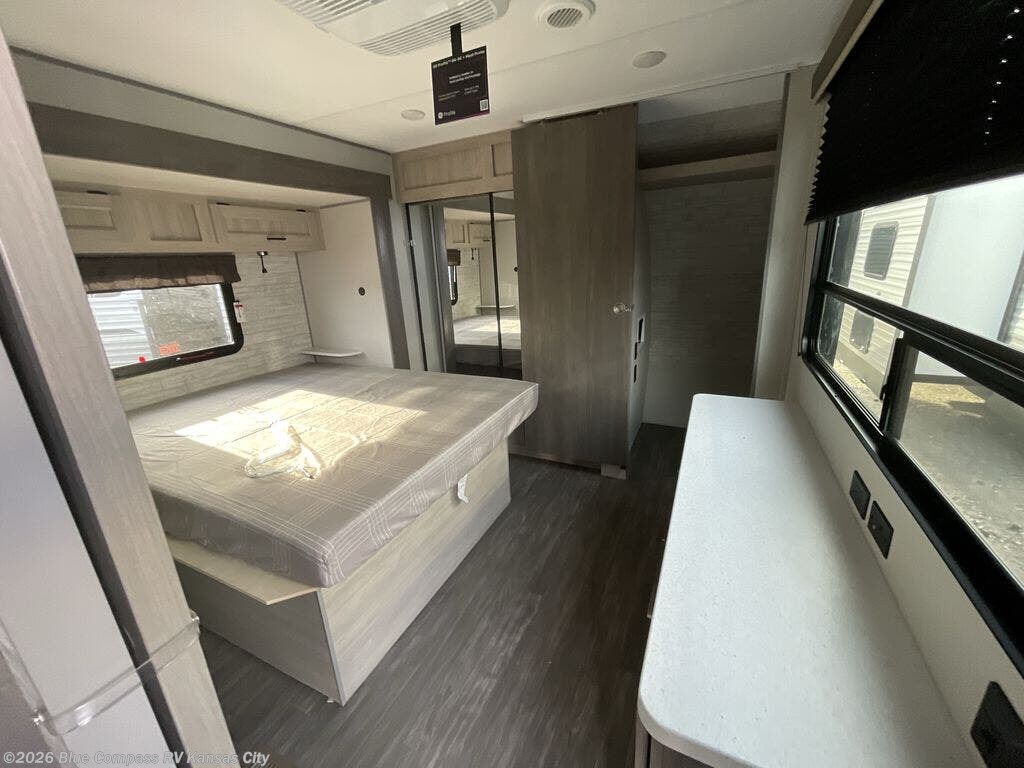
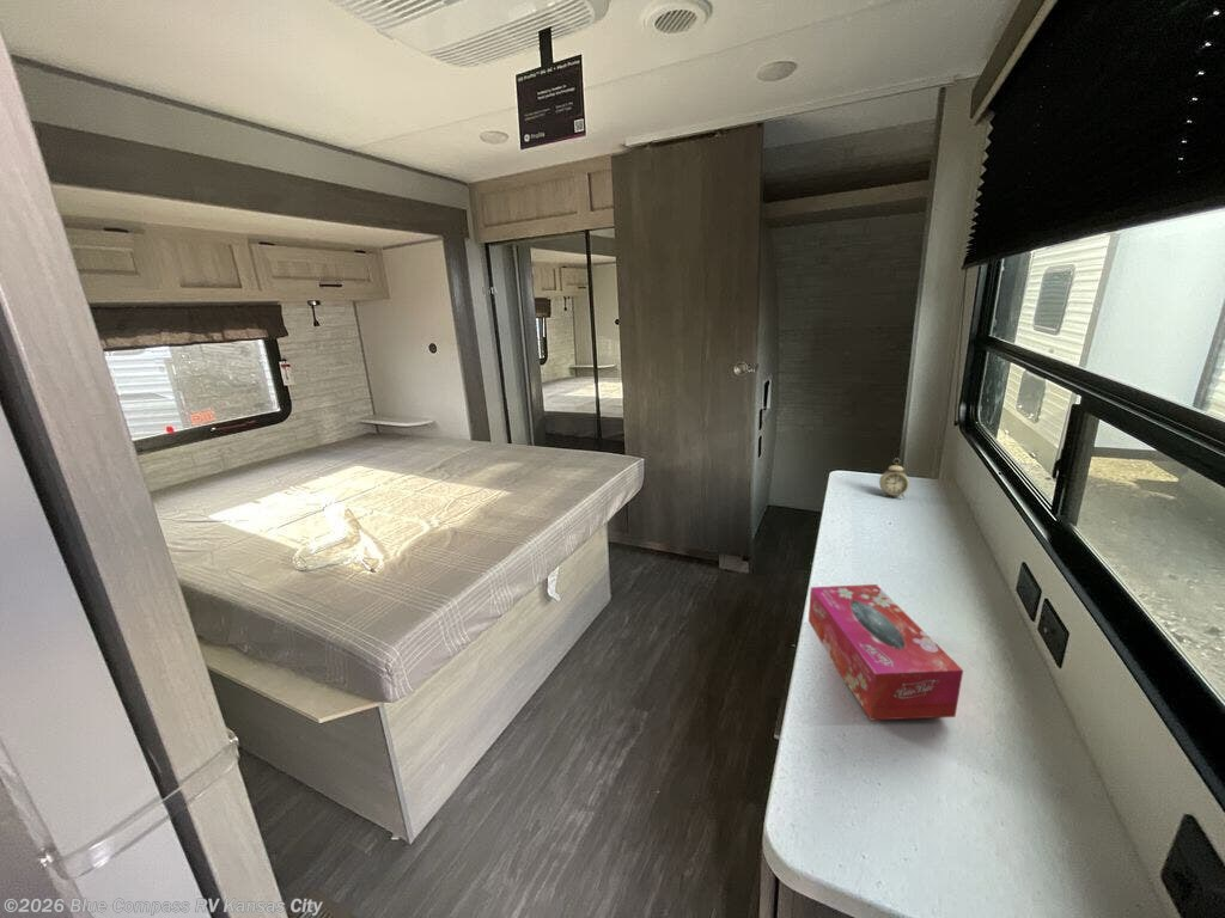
+ tissue box (873, 643)
+ alarm clock (895, 477)
